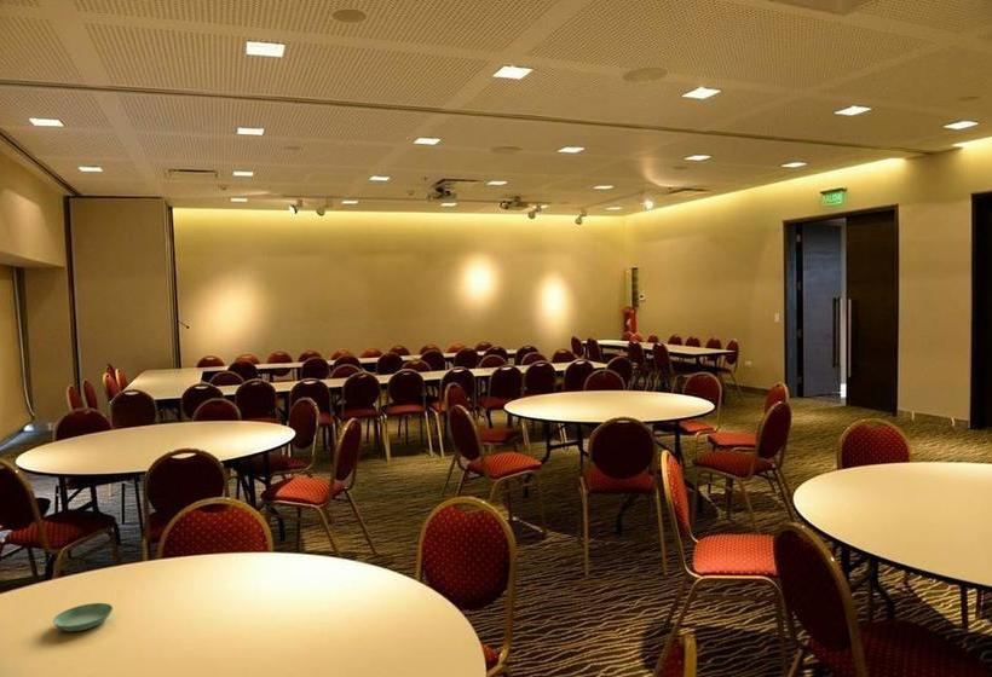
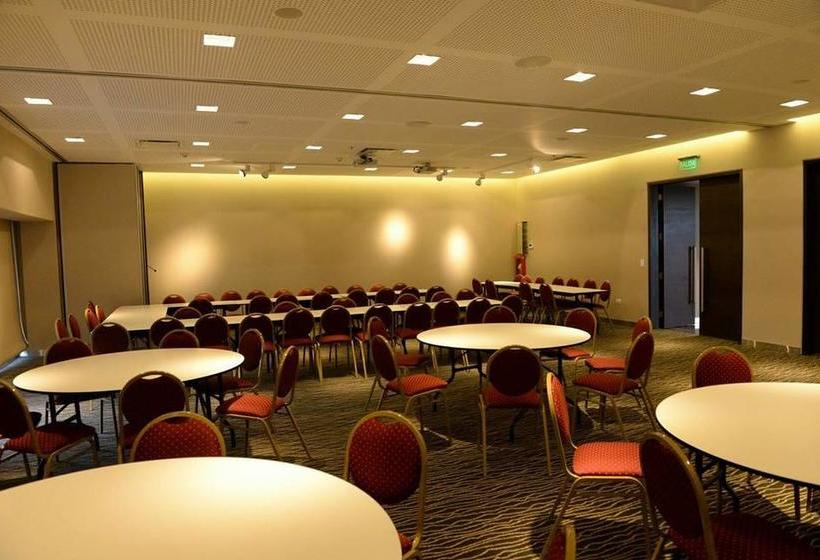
- saucer (83, 618)
